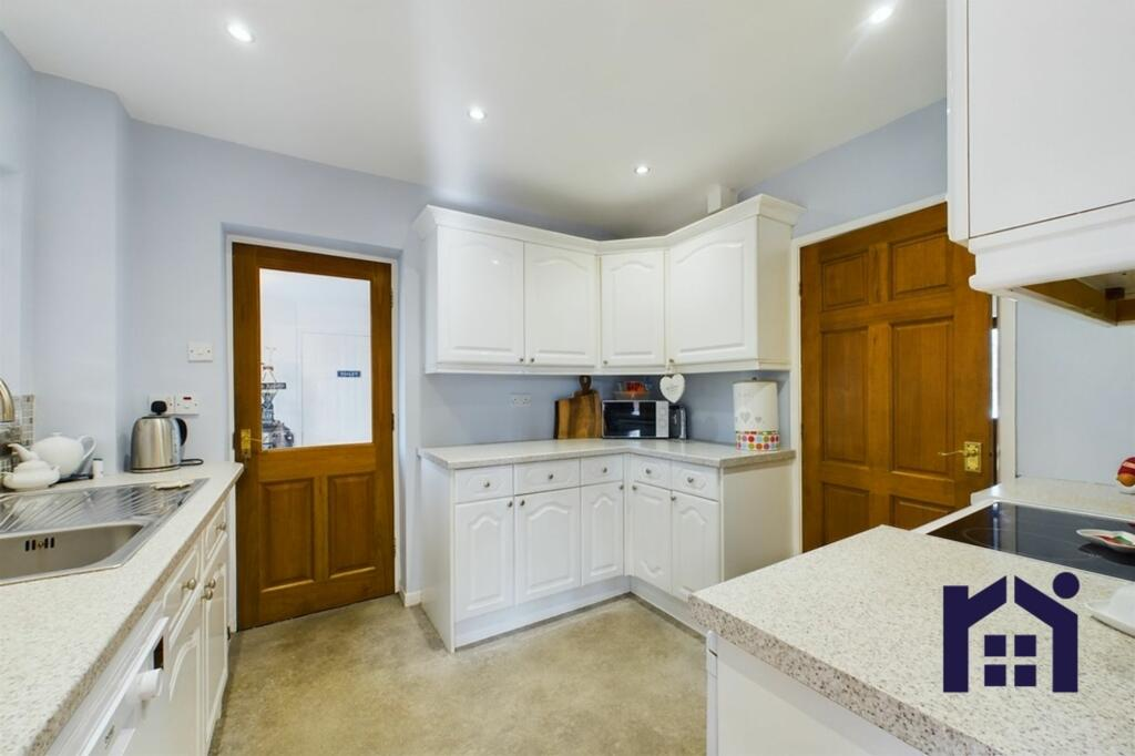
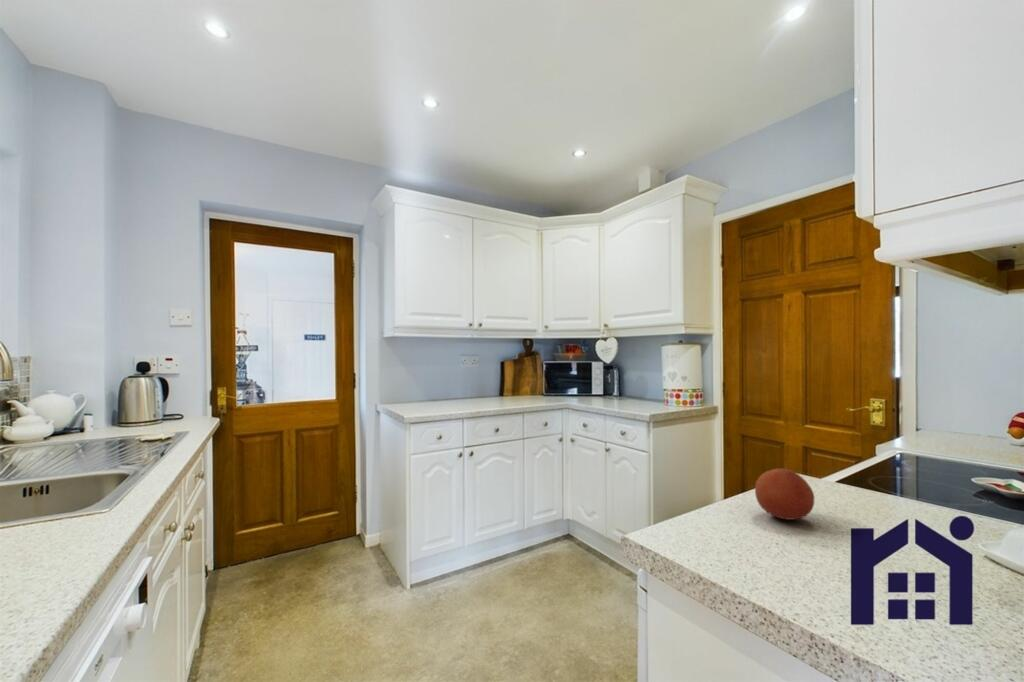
+ fruit (783, 492)
